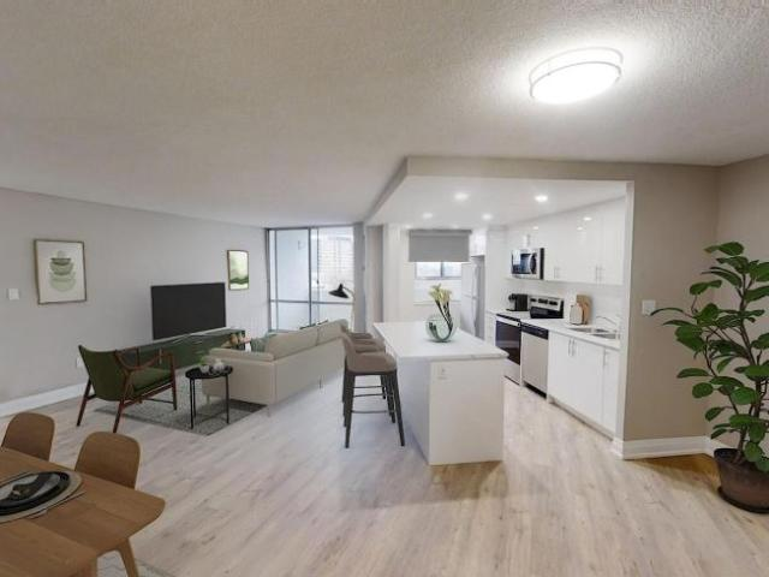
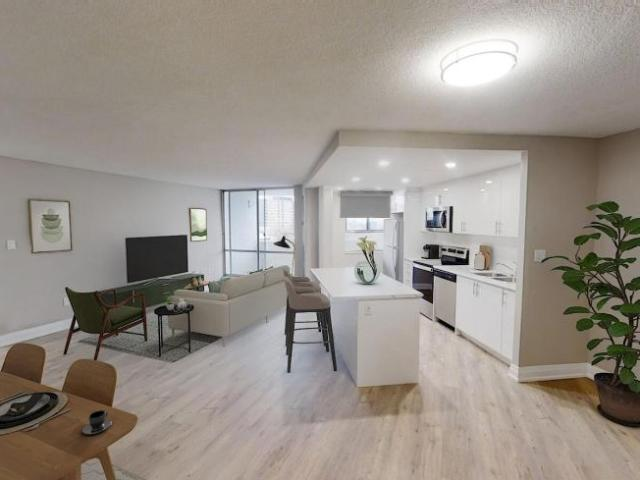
+ teacup (97, 421)
